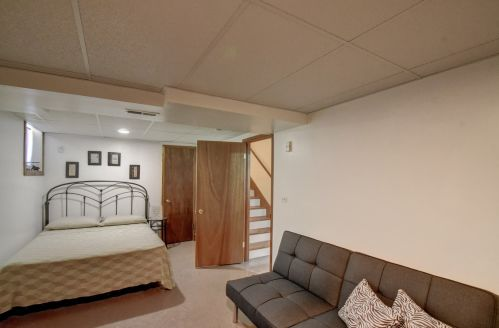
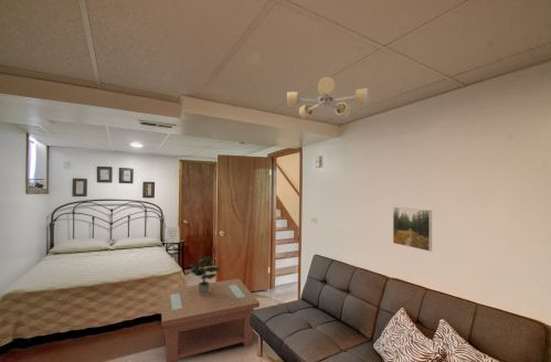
+ potted plant (205, 276)
+ coffee table (206, 317)
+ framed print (411, 227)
+ ceiling light (327, 100)
